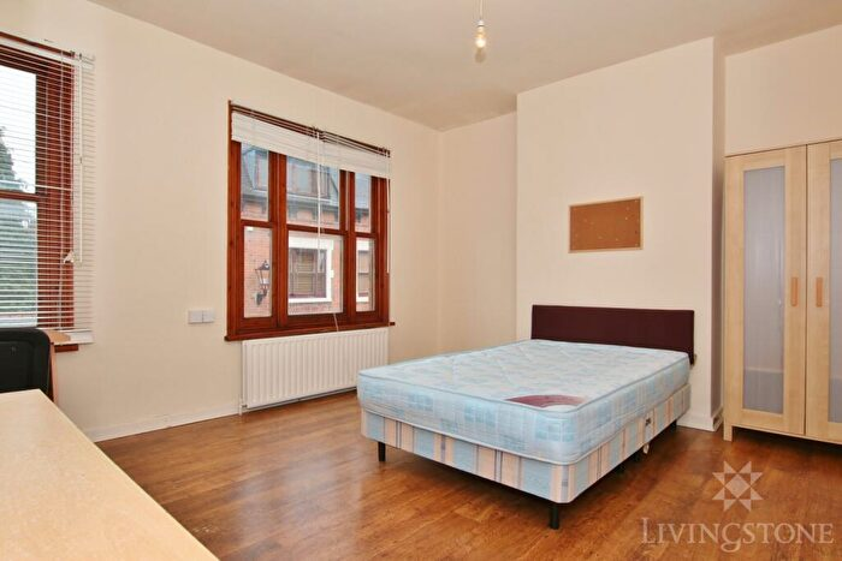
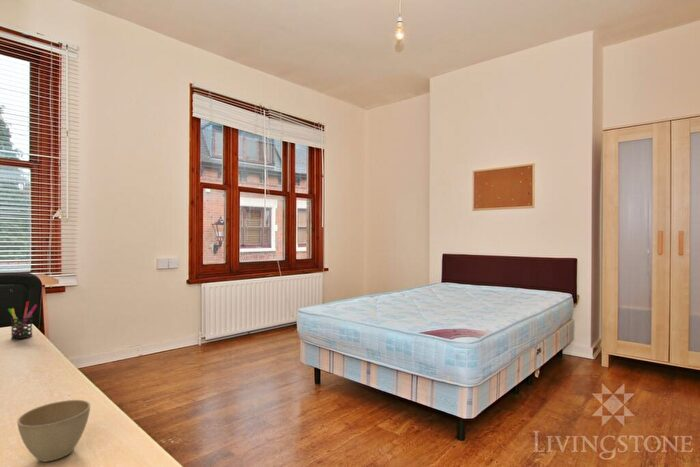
+ flower pot (55, 432)
+ pen holder (20, 319)
